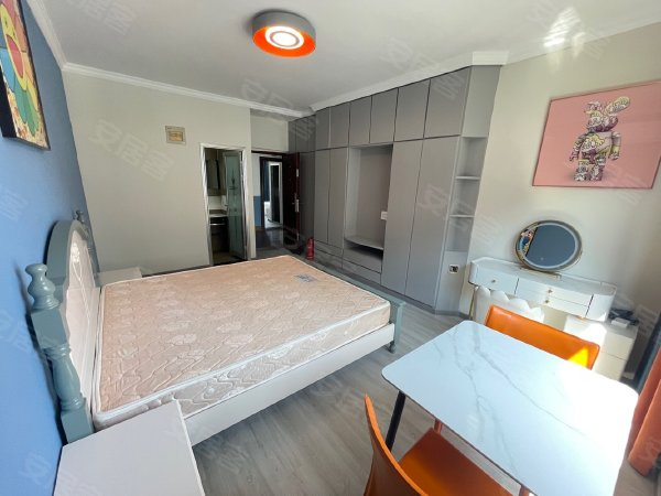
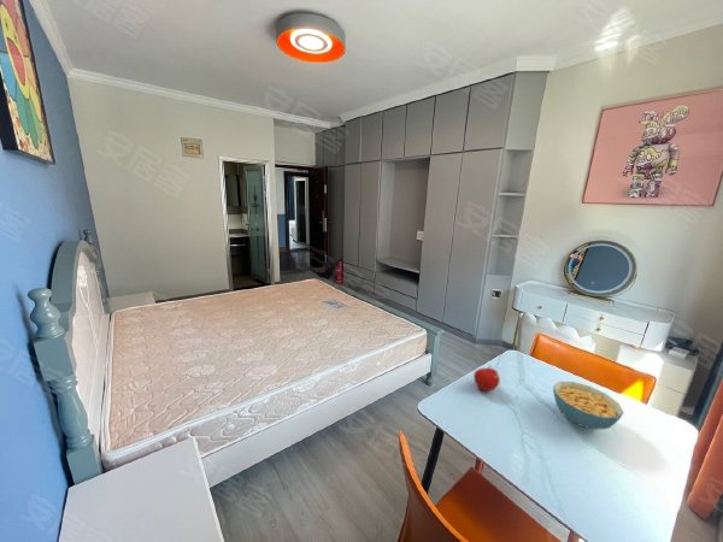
+ cereal bowl (583, 410)
+ fruit (486, 377)
